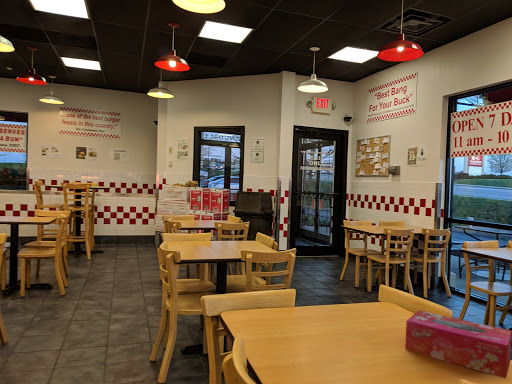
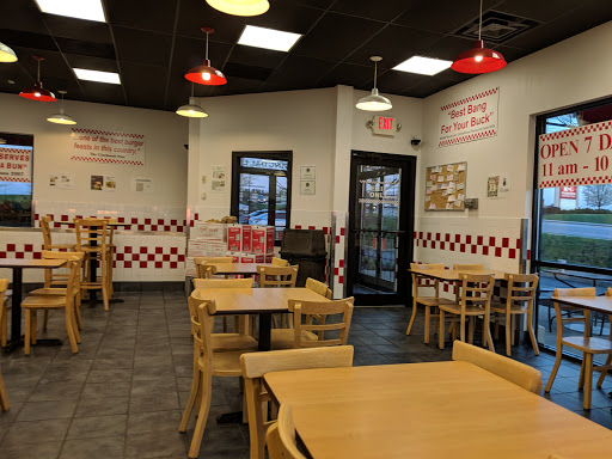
- tissue box (457, 340)
